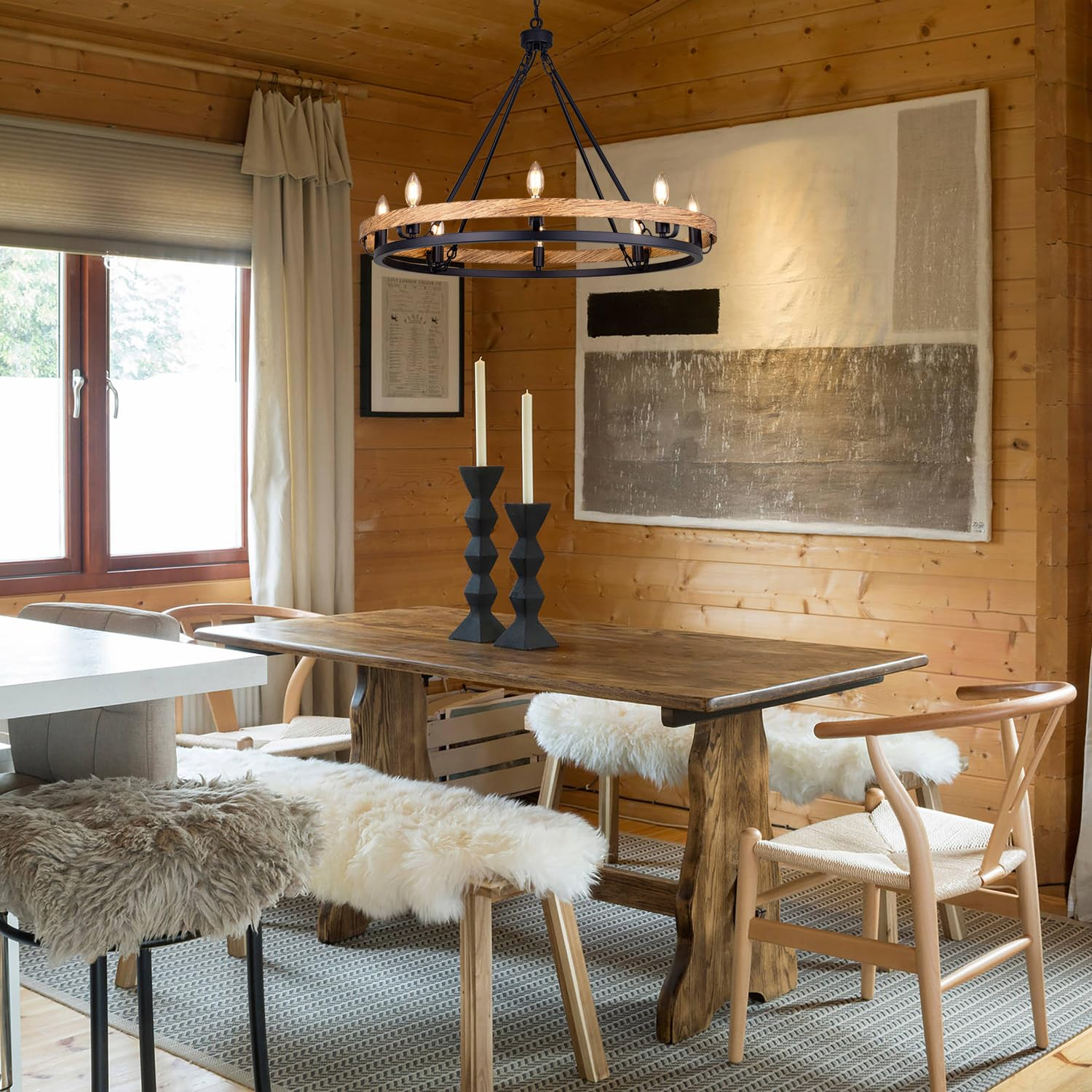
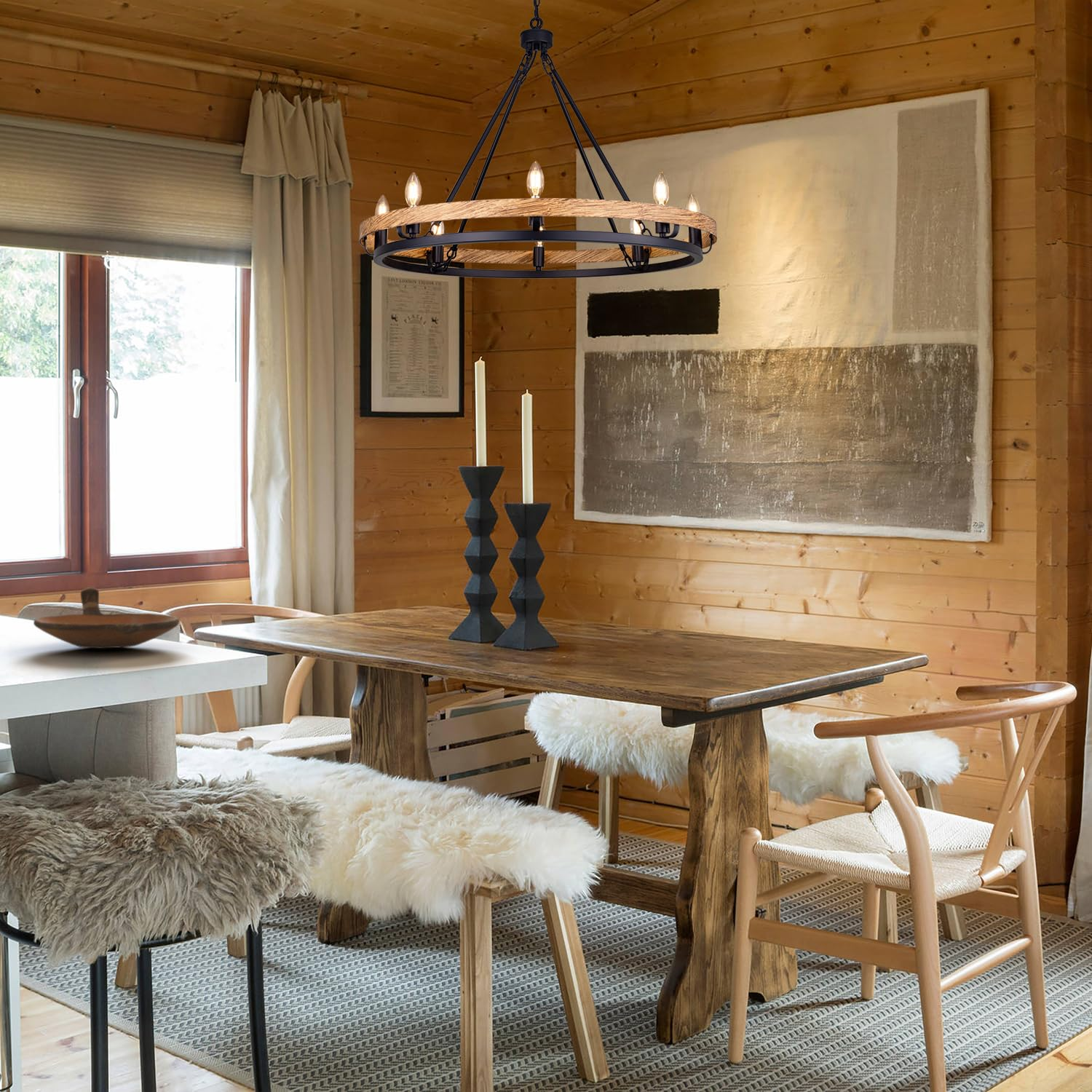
+ bowl (103, 618)
